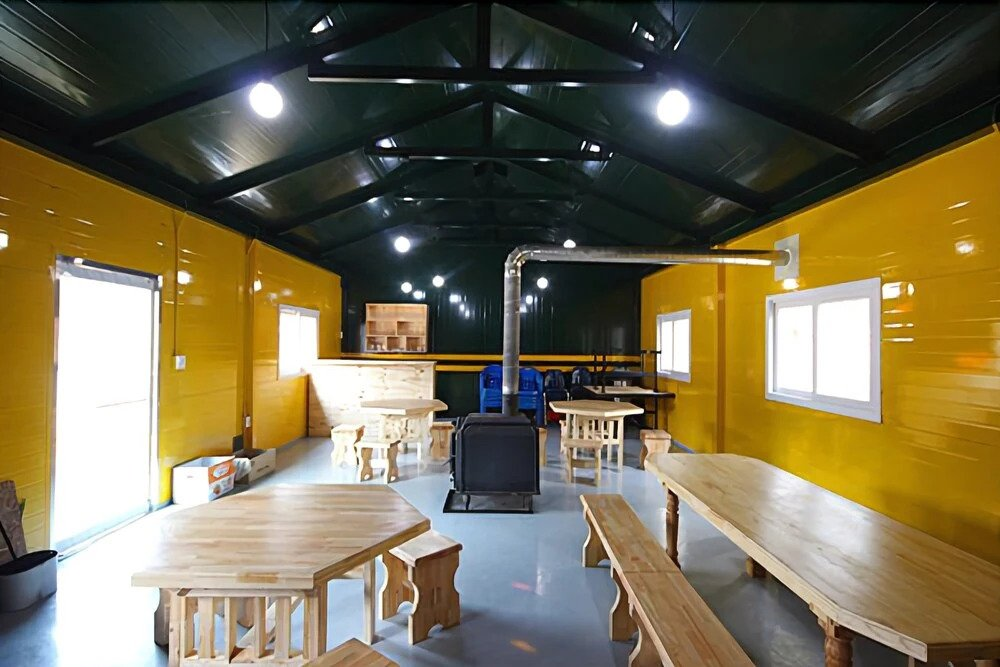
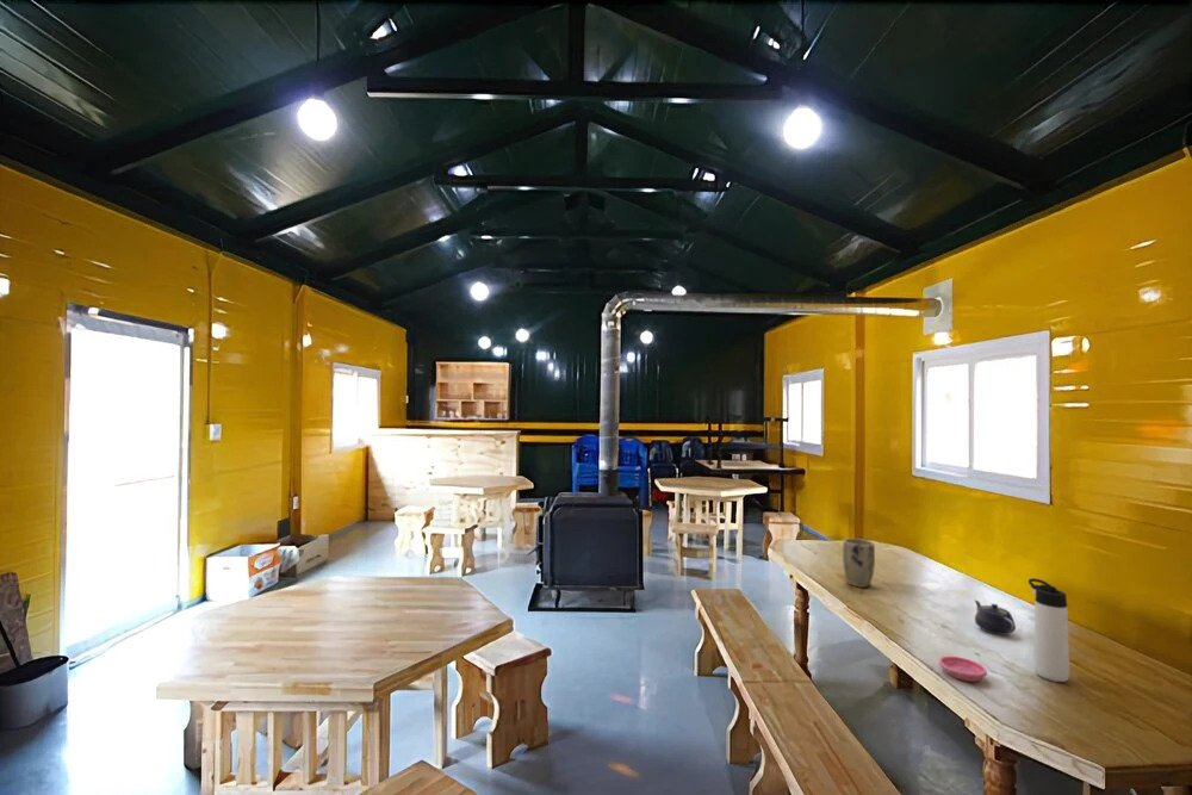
+ plant pot (858, 563)
+ thermos bottle (1047, 628)
+ teapot (993, 616)
+ saucer (962, 669)
